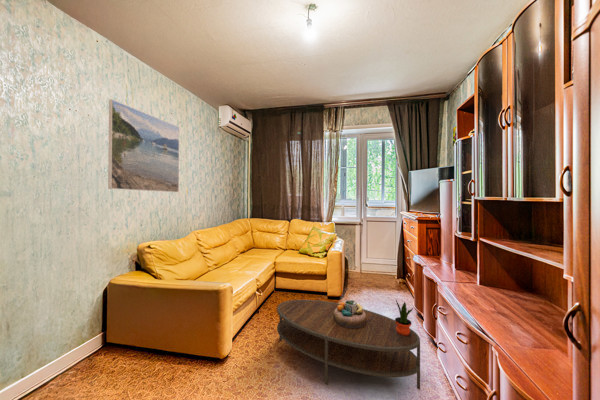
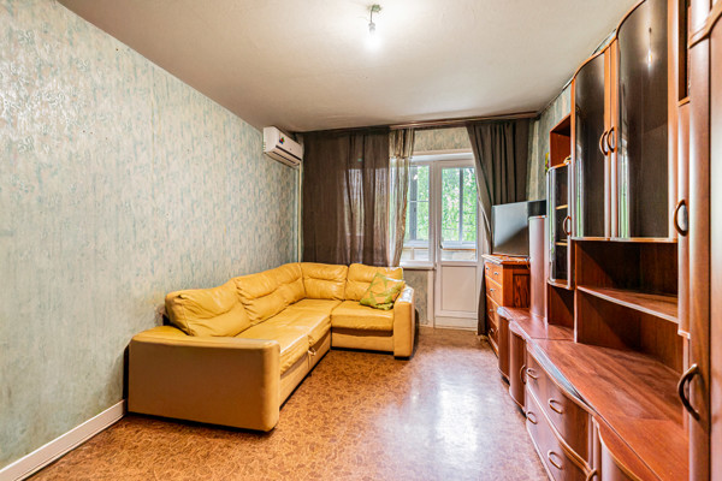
- coffee table (339, 339)
- potted plant (404, 315)
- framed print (149, 153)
- decorative bowl (349, 309)
